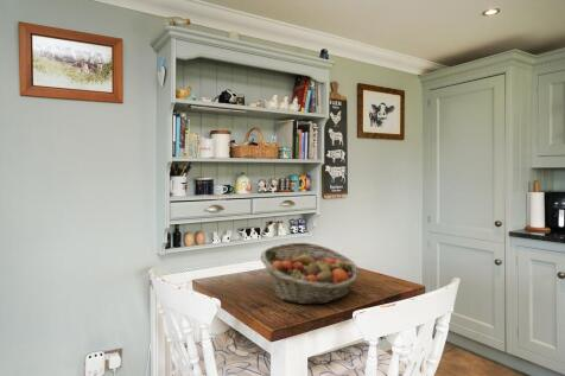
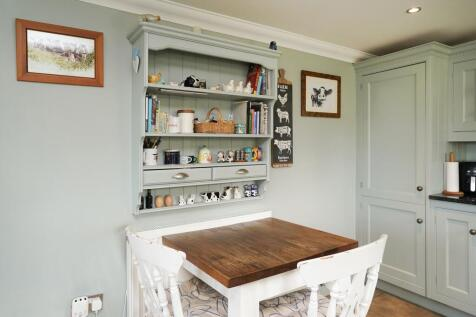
- fruit basket (310, 270)
